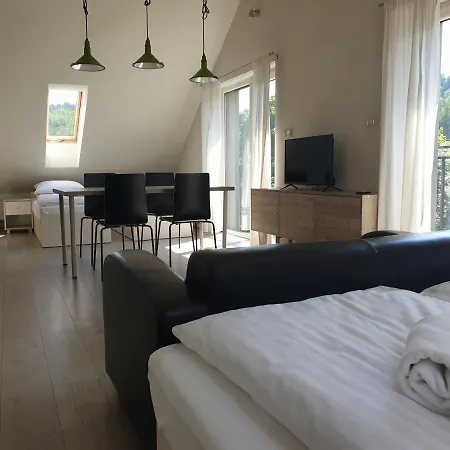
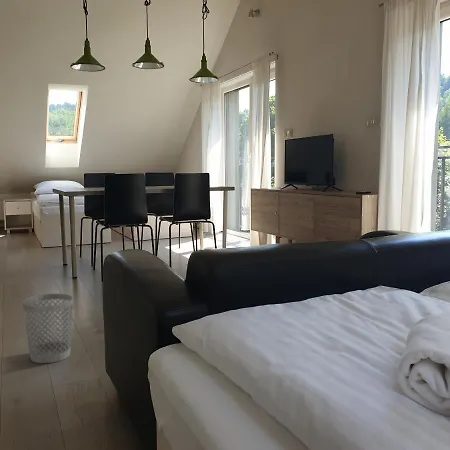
+ wastebasket (49, 327)
